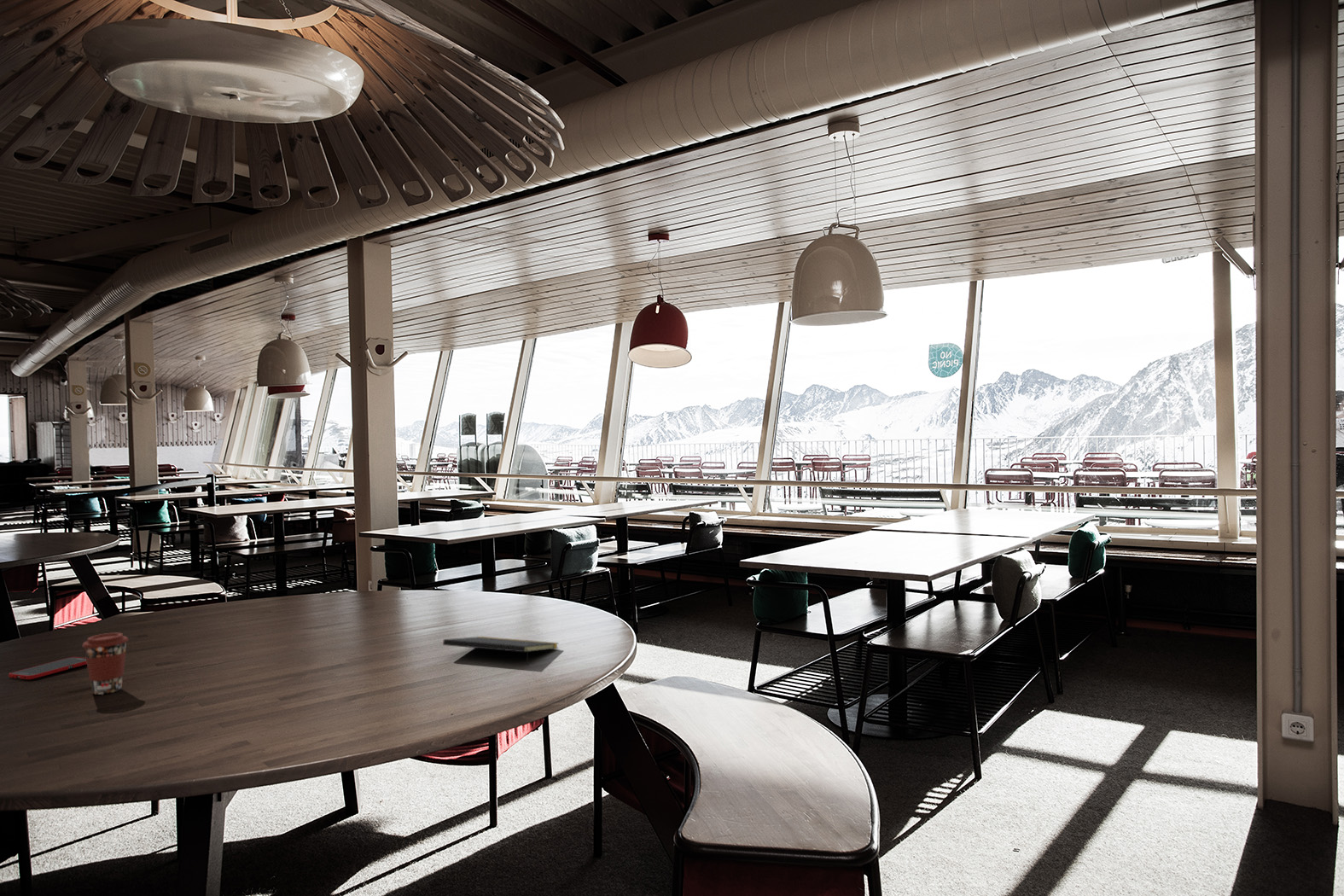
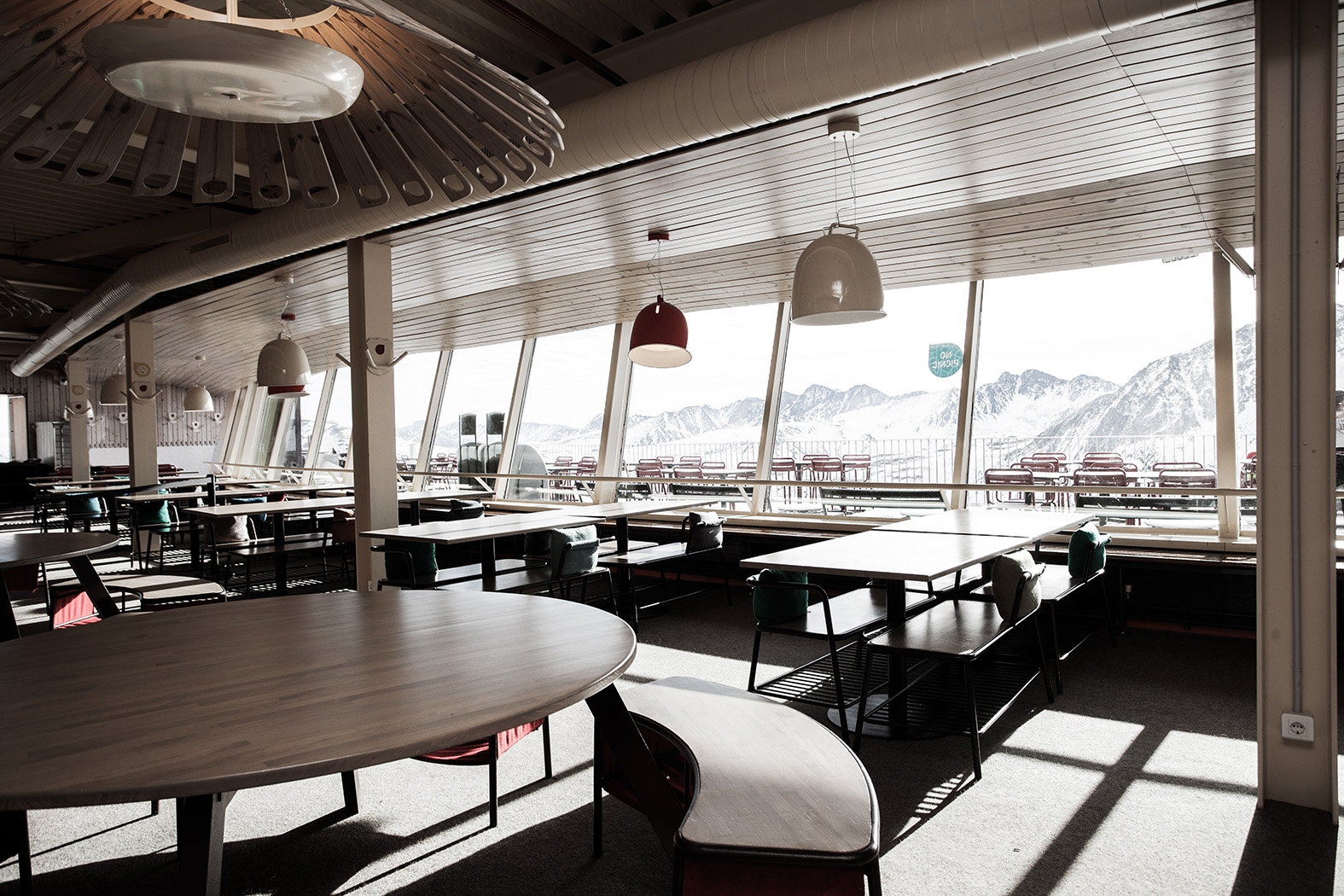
- cell phone (52, 667)
- notepad (502, 643)
- coffee cup (106, 663)
